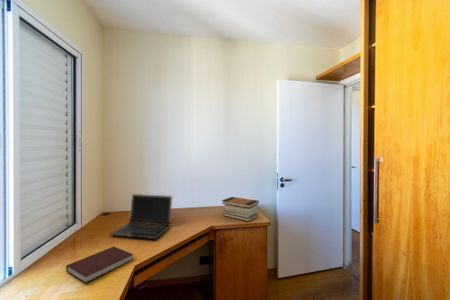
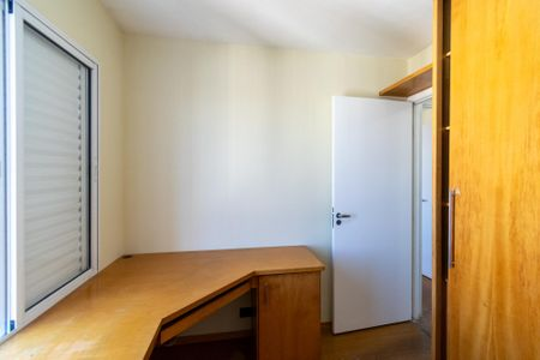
- notebook (101, 262)
- book stack (240, 208)
- laptop computer (142, 214)
